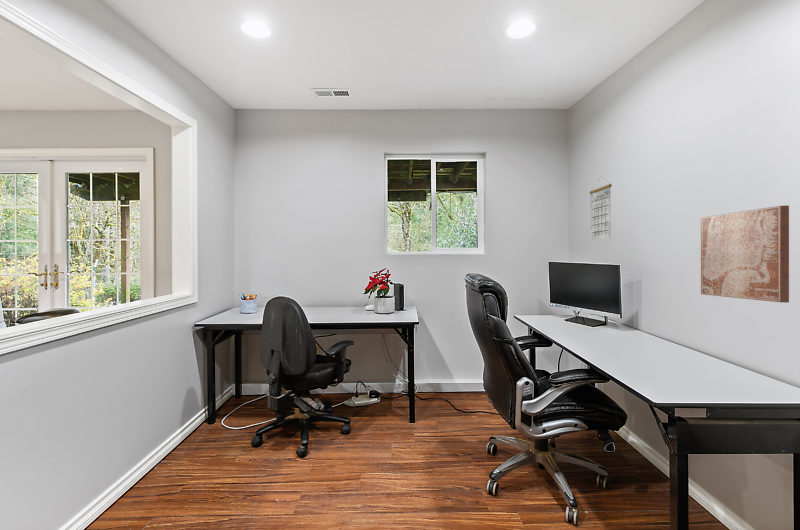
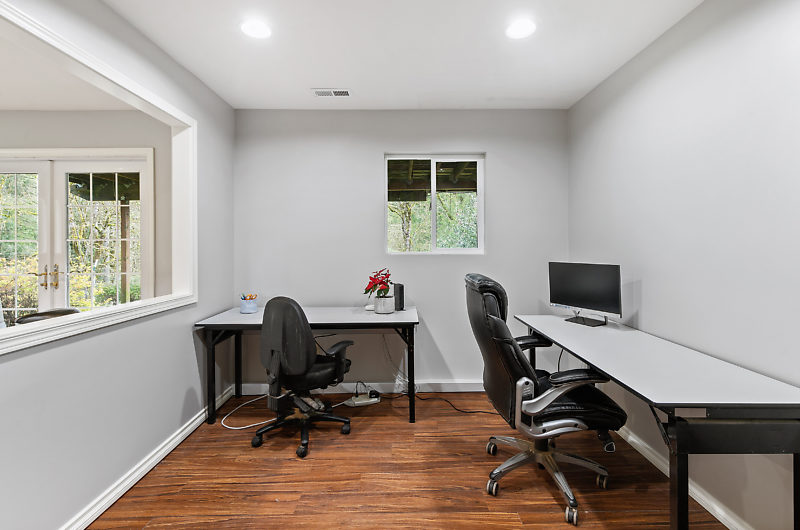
- wall art (739, 255)
- calendar (600, 207)
